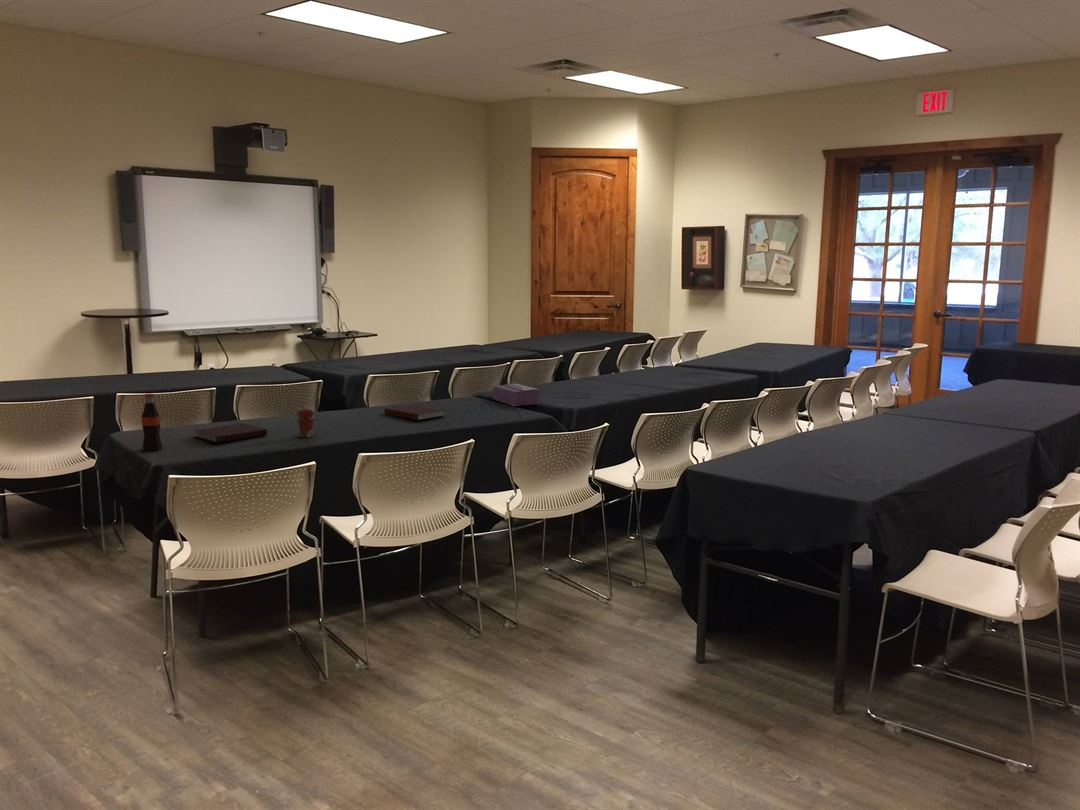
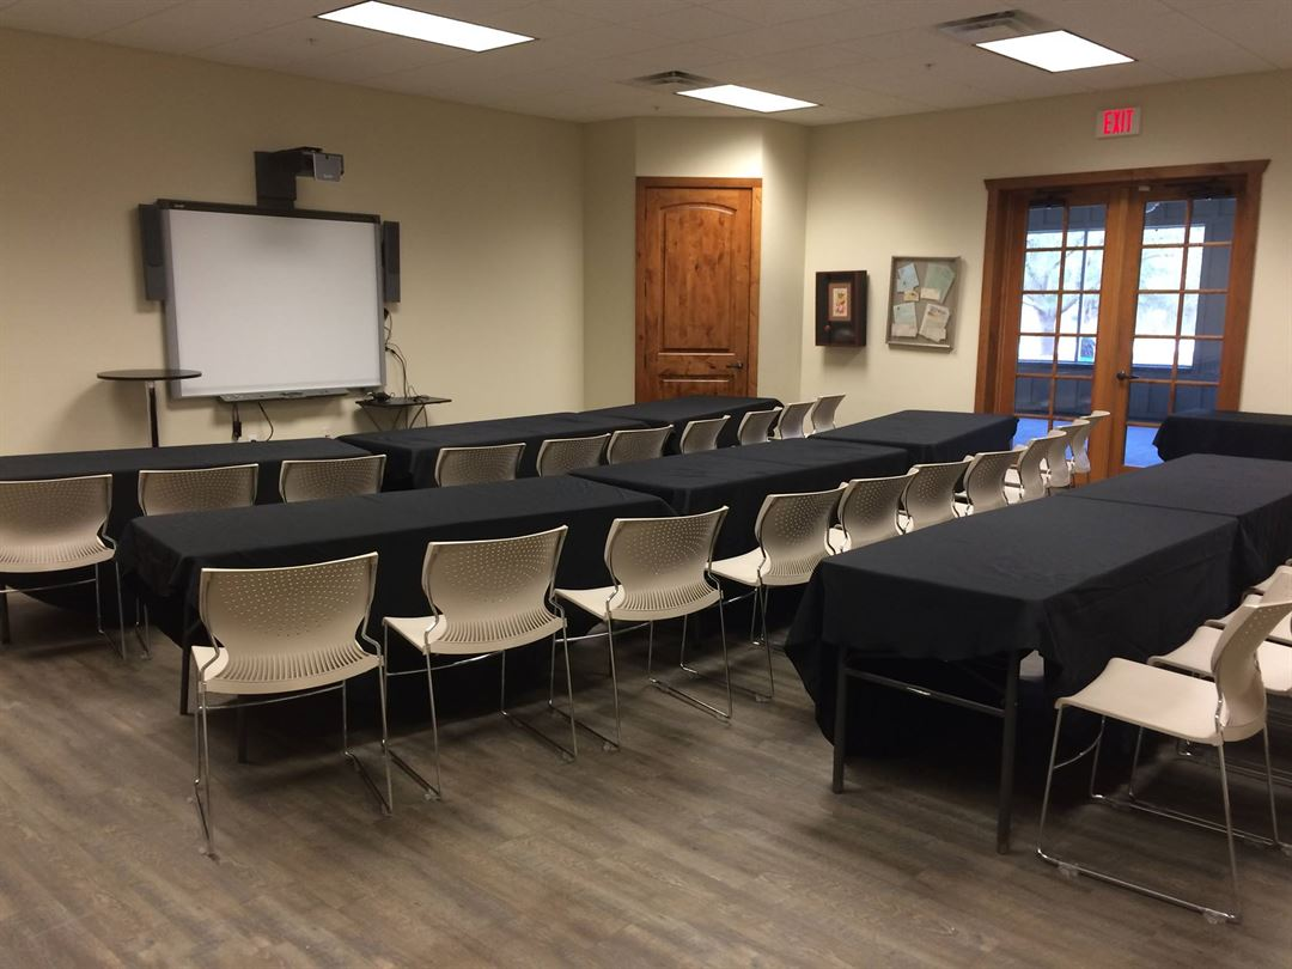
- tissue box (515, 394)
- notebook (230, 432)
- bottle (150, 421)
- notebook (414, 412)
- coffee cup (306, 423)
